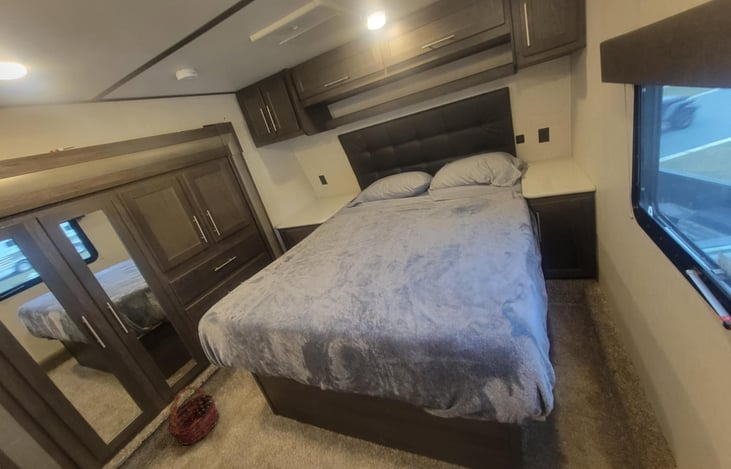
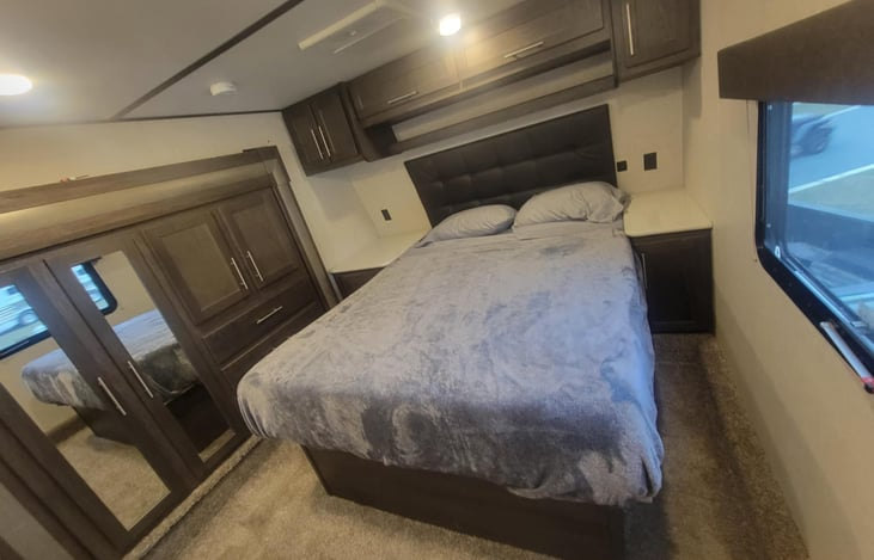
- basket (189, 410)
